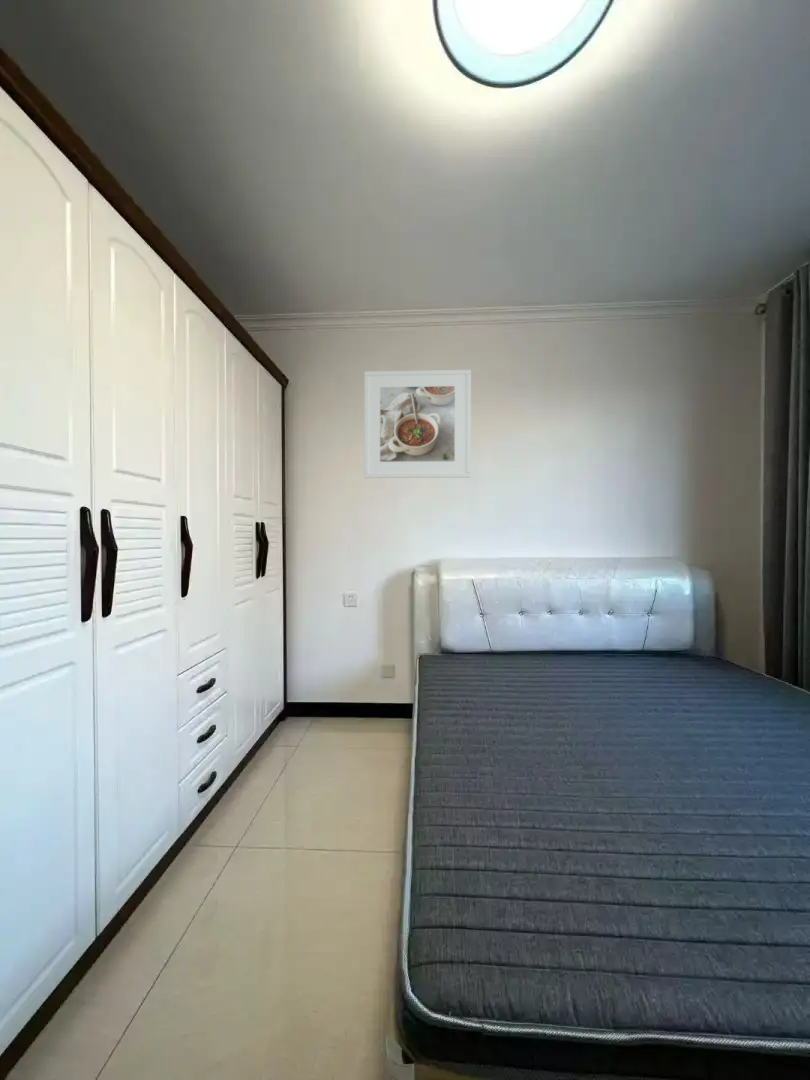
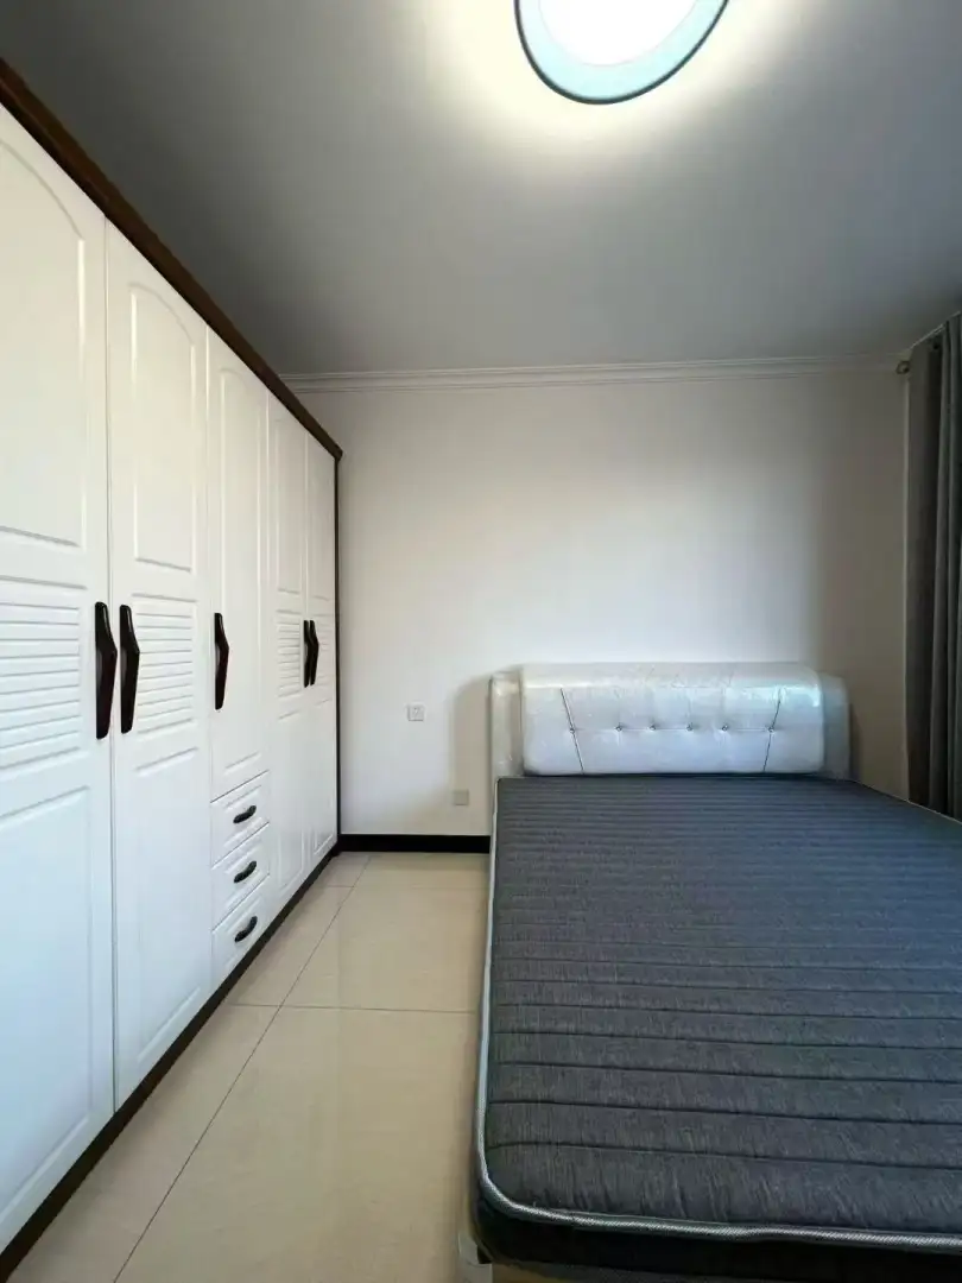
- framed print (417, 424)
